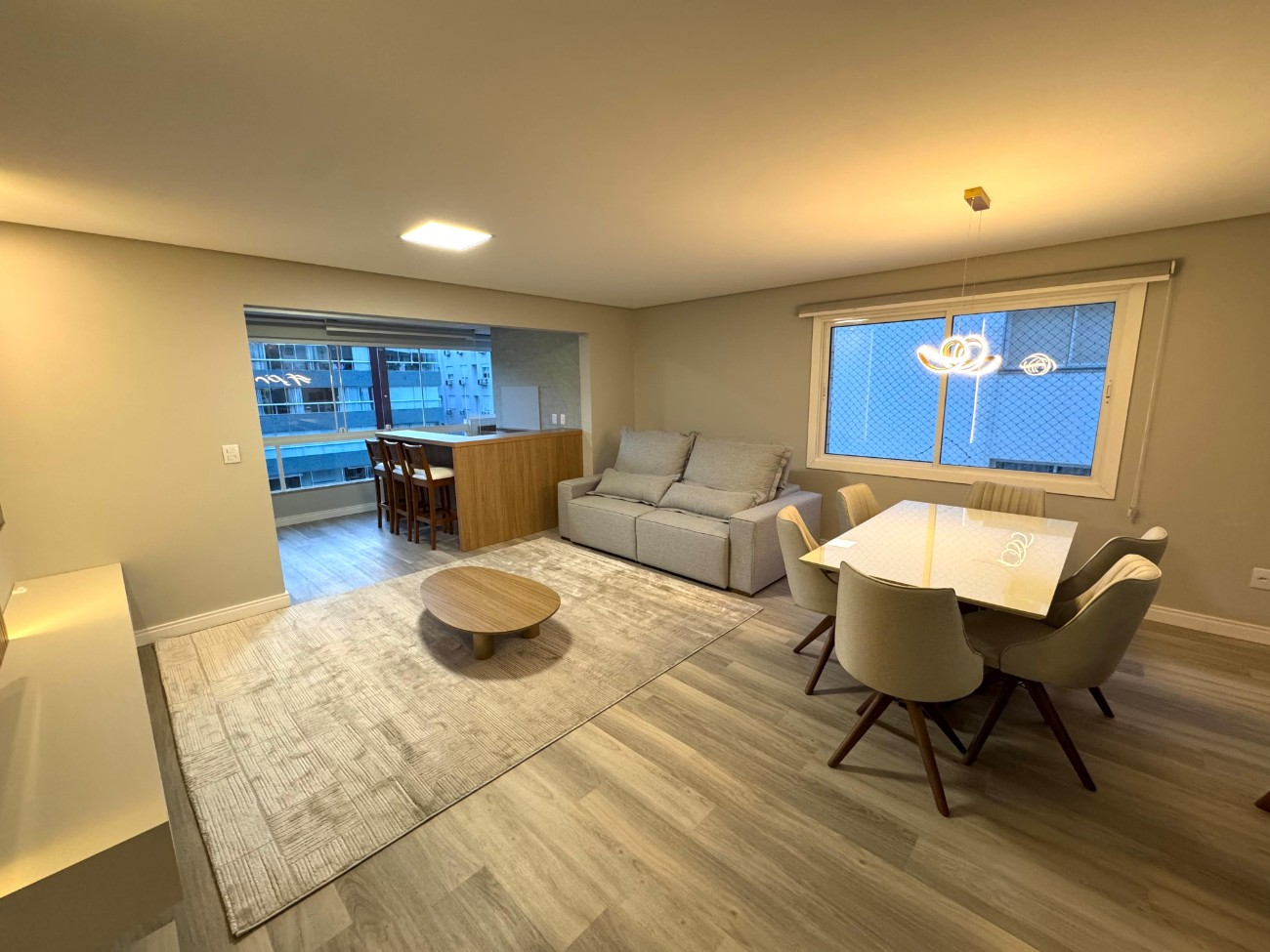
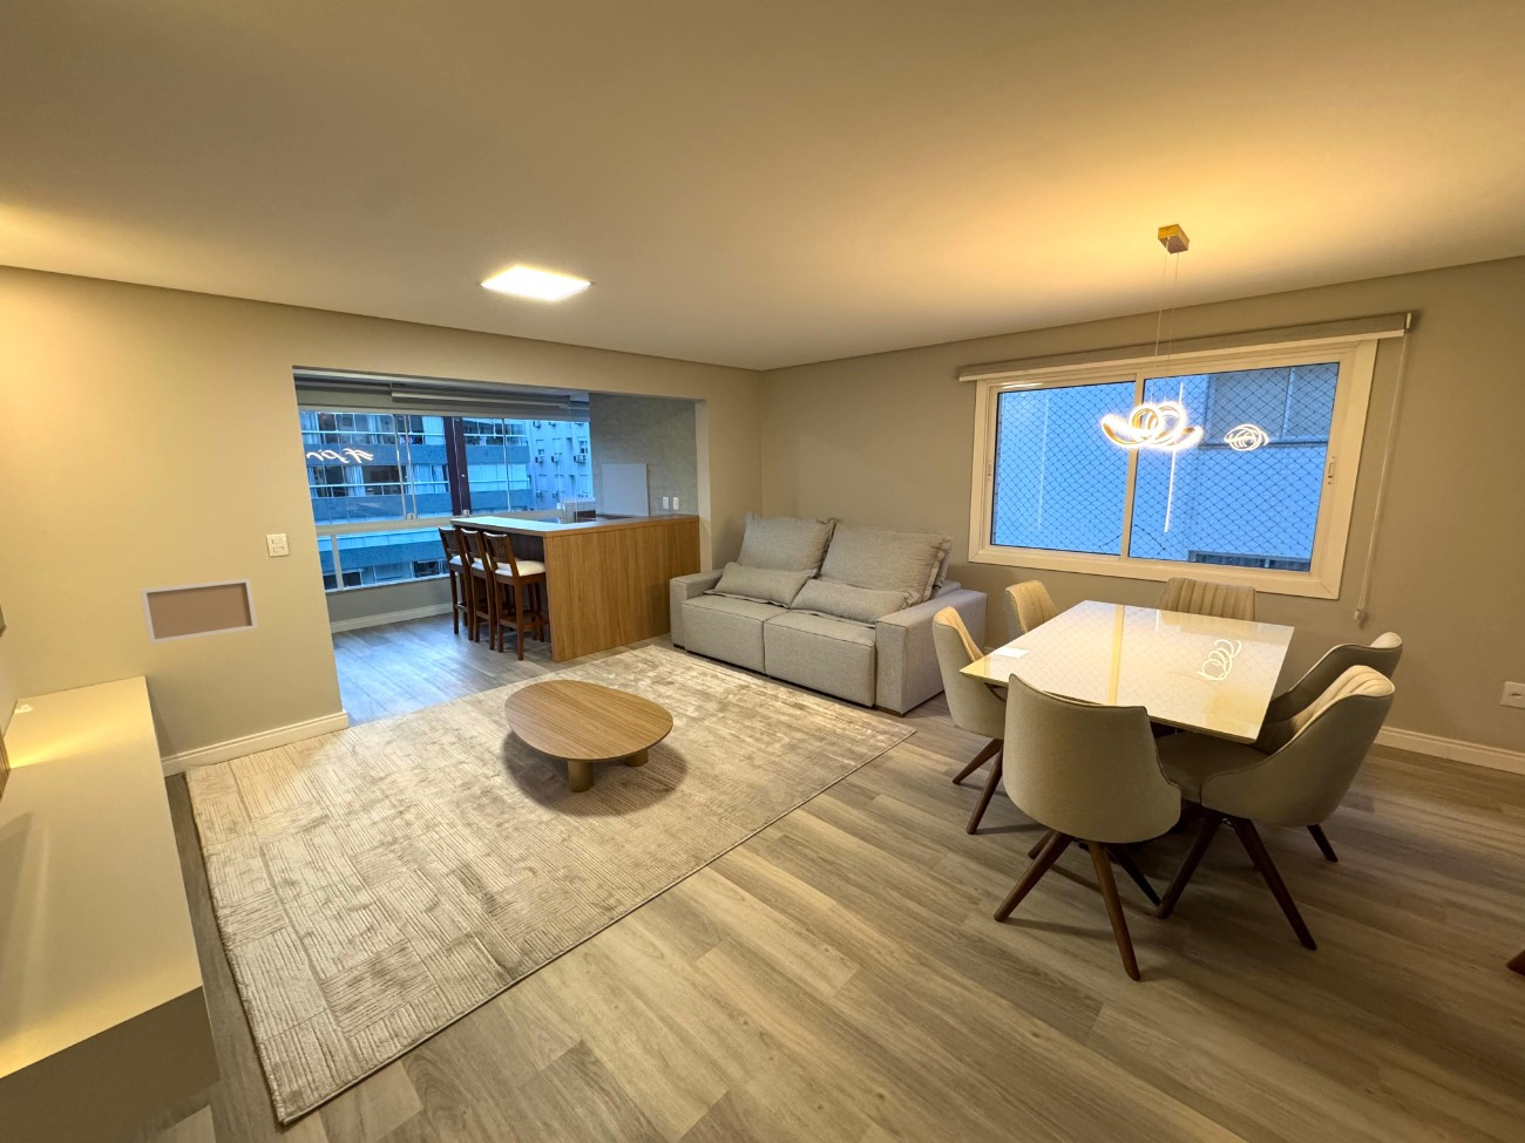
+ wall art (202, 610)
